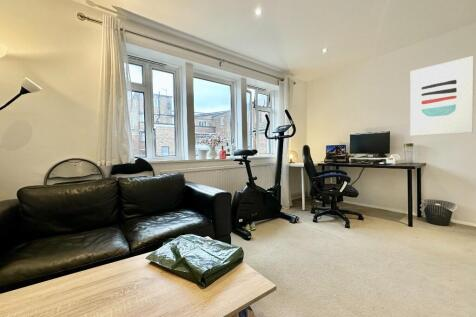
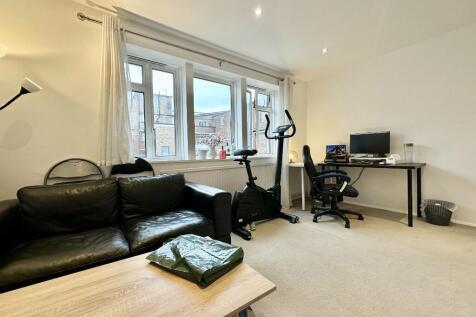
- wall art (439, 99)
